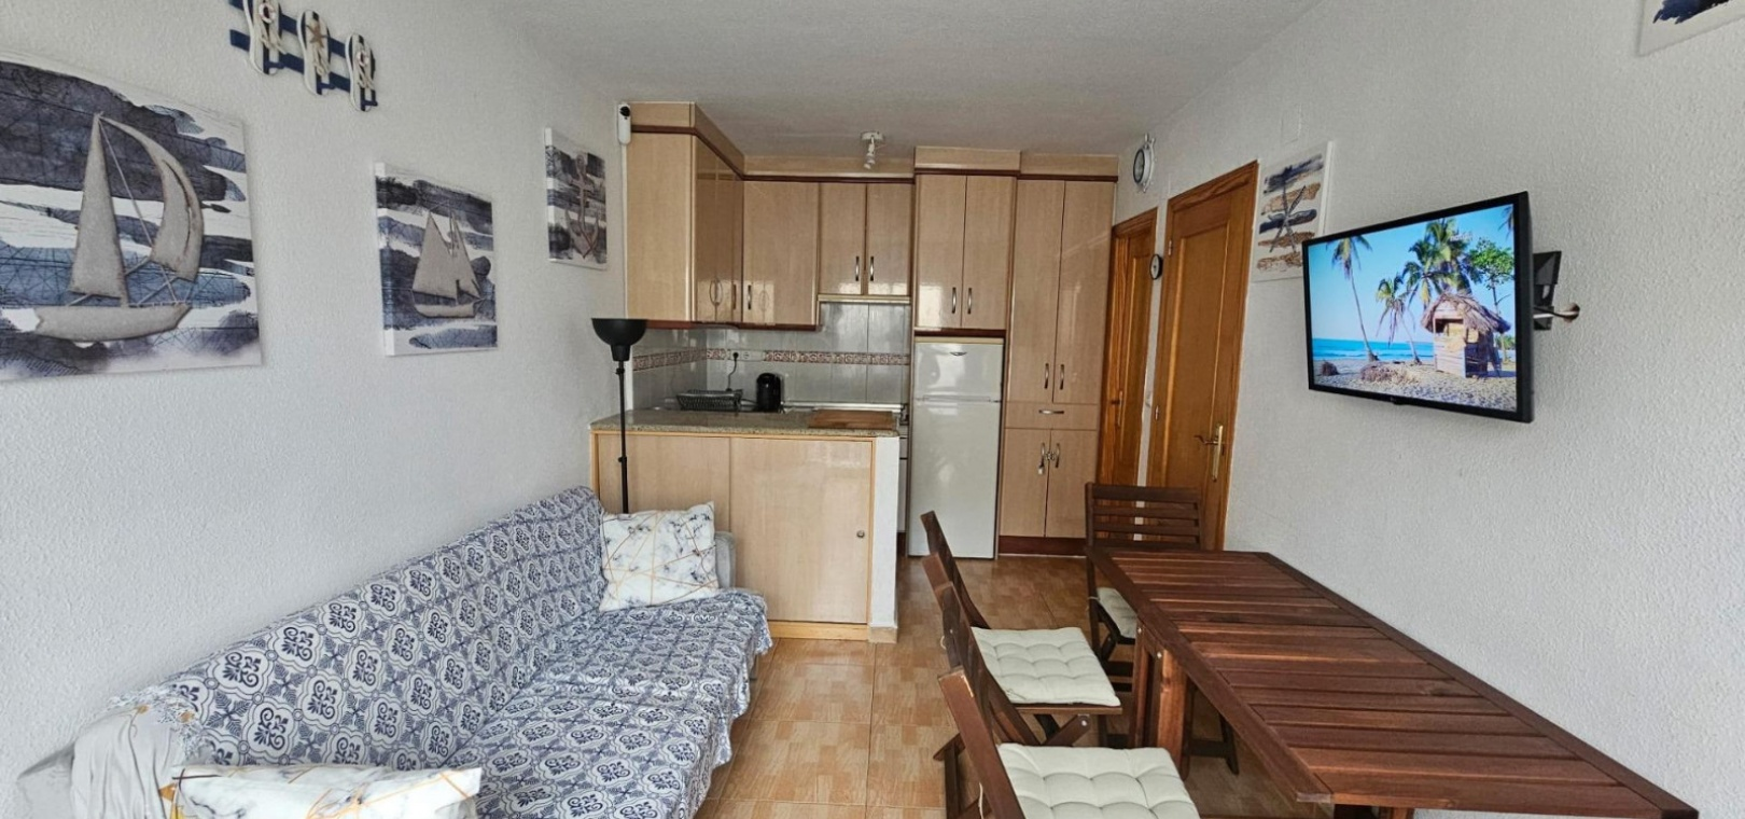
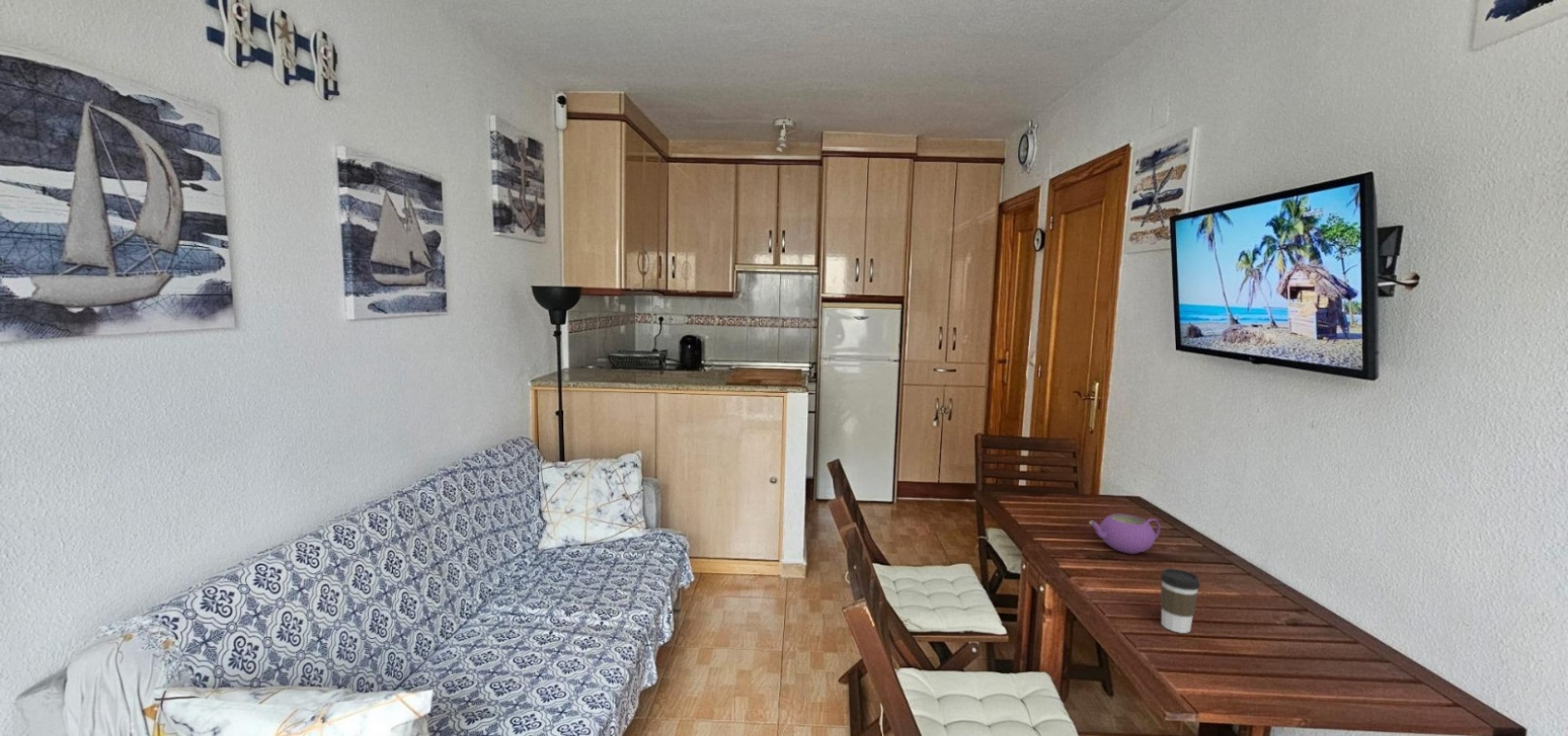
+ coffee cup (1178, 600)
+ teapot (1124, 534)
